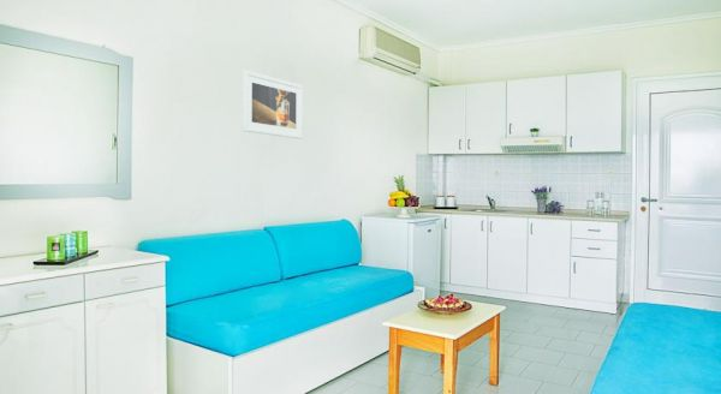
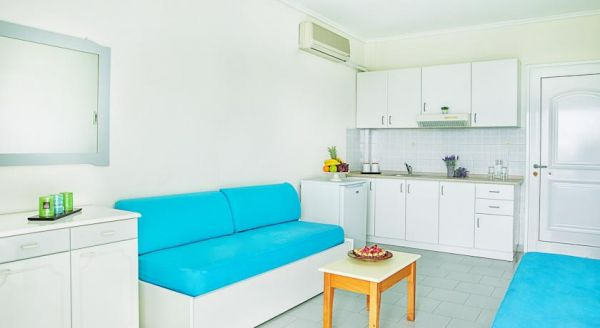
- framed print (274, 106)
